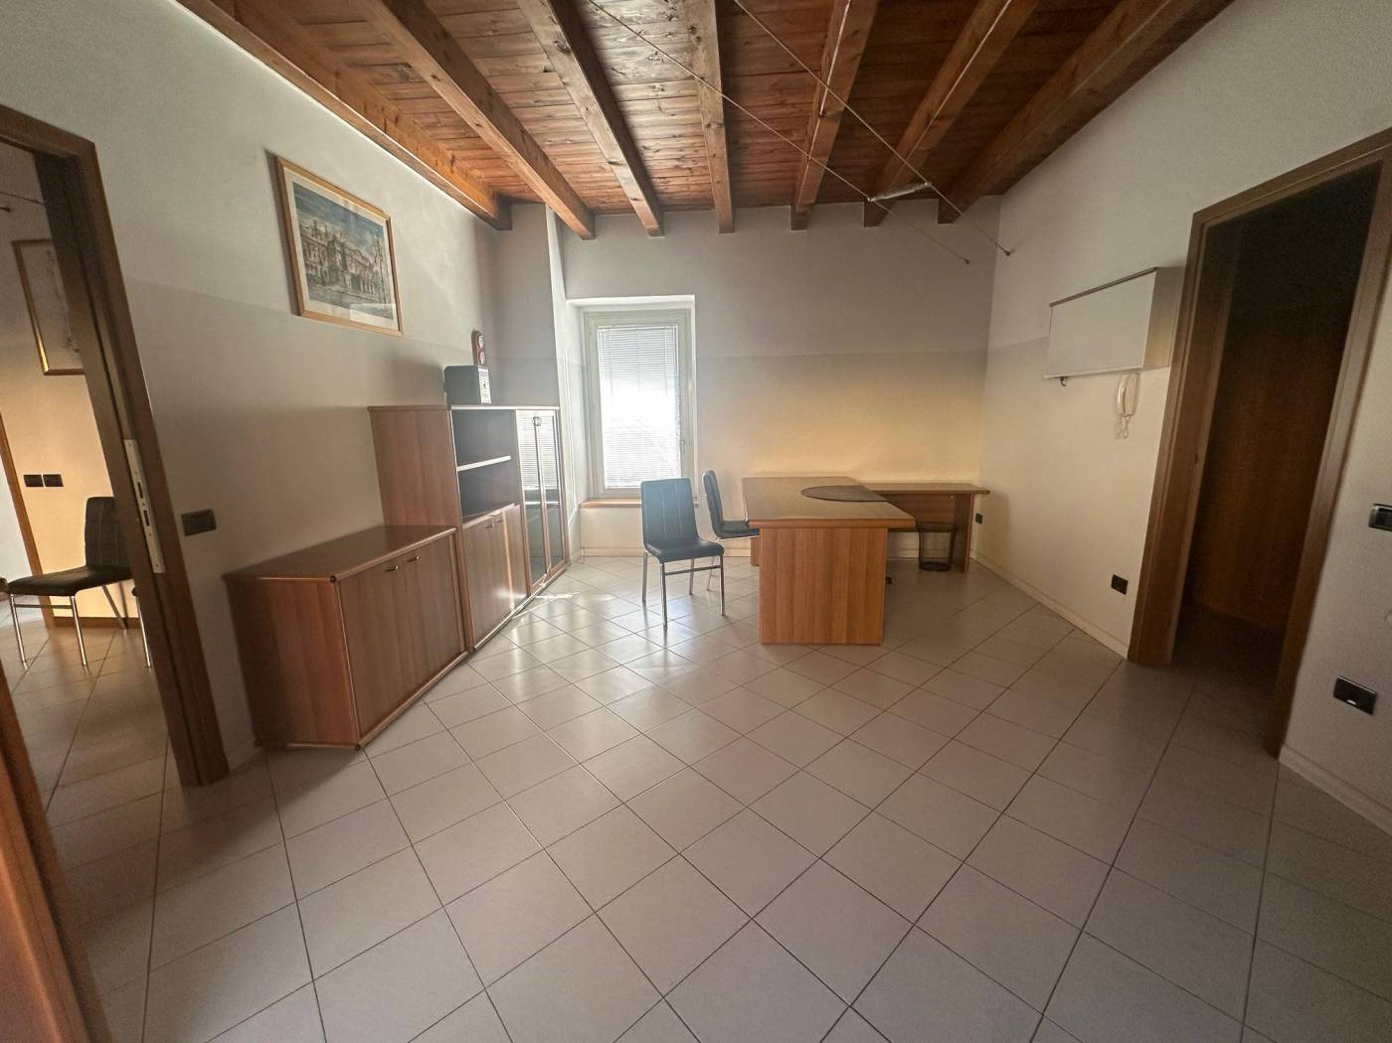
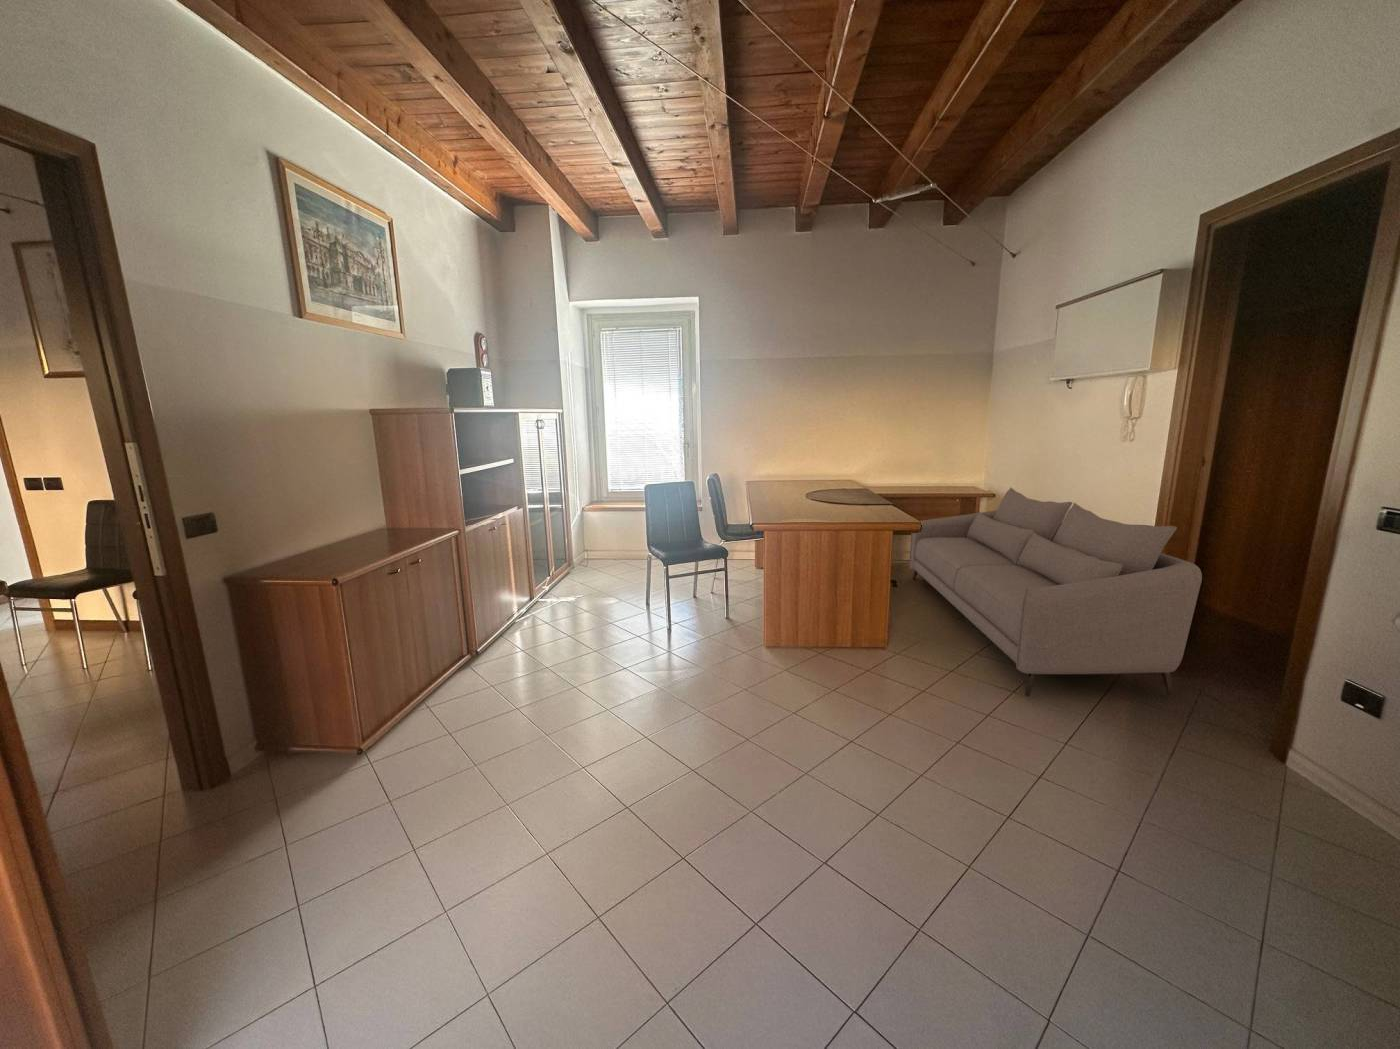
+ sofa (1015, 564)
